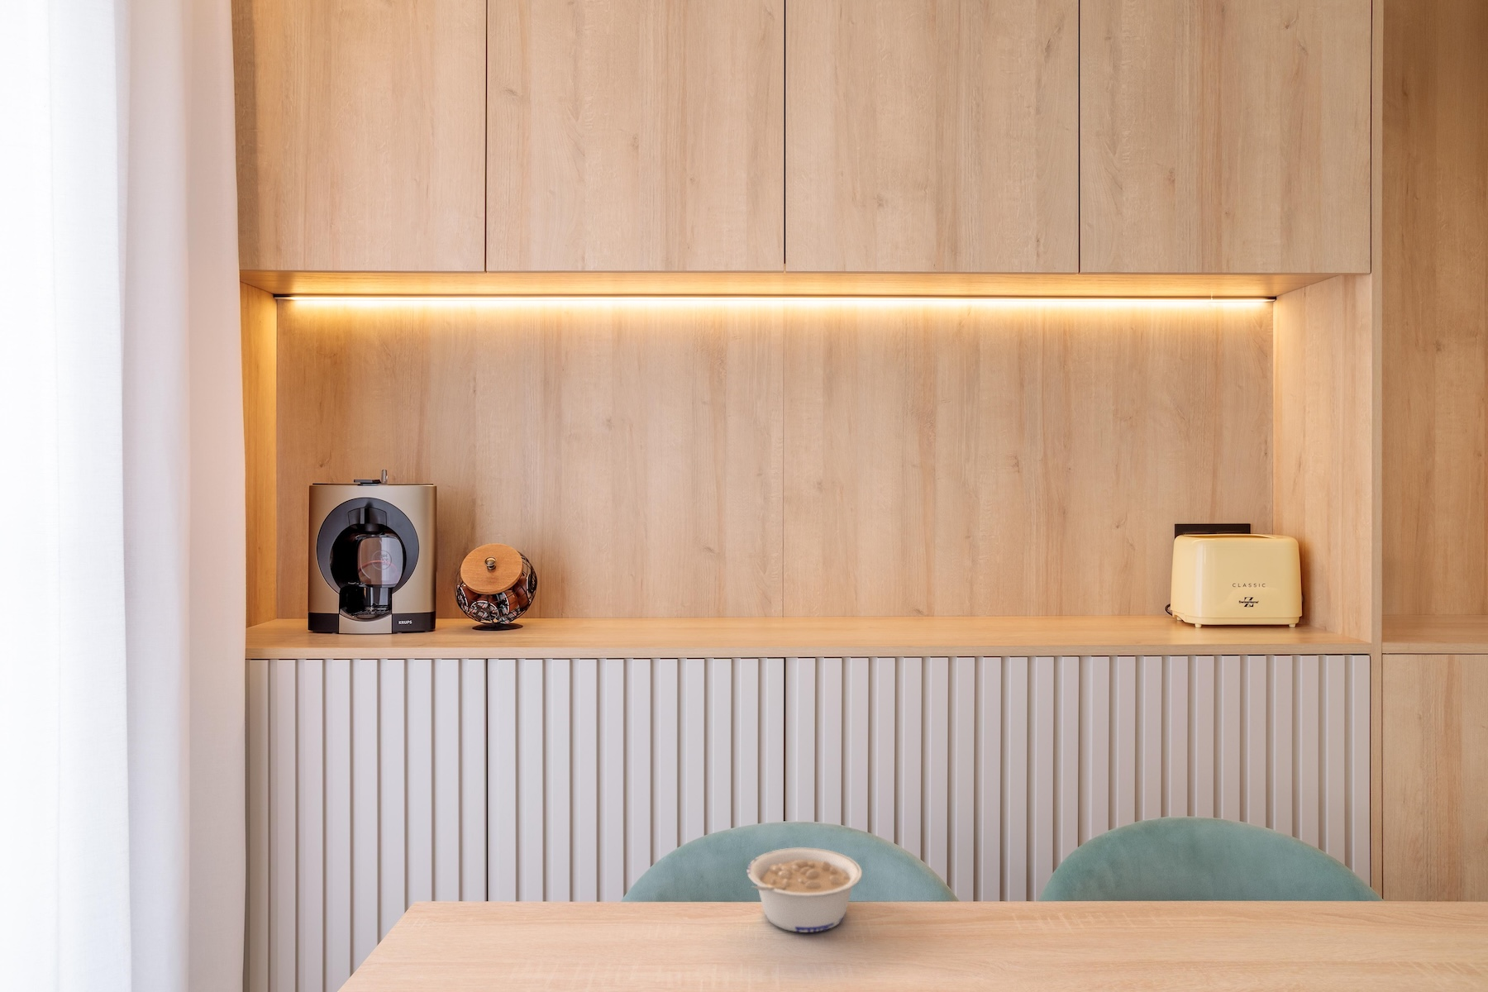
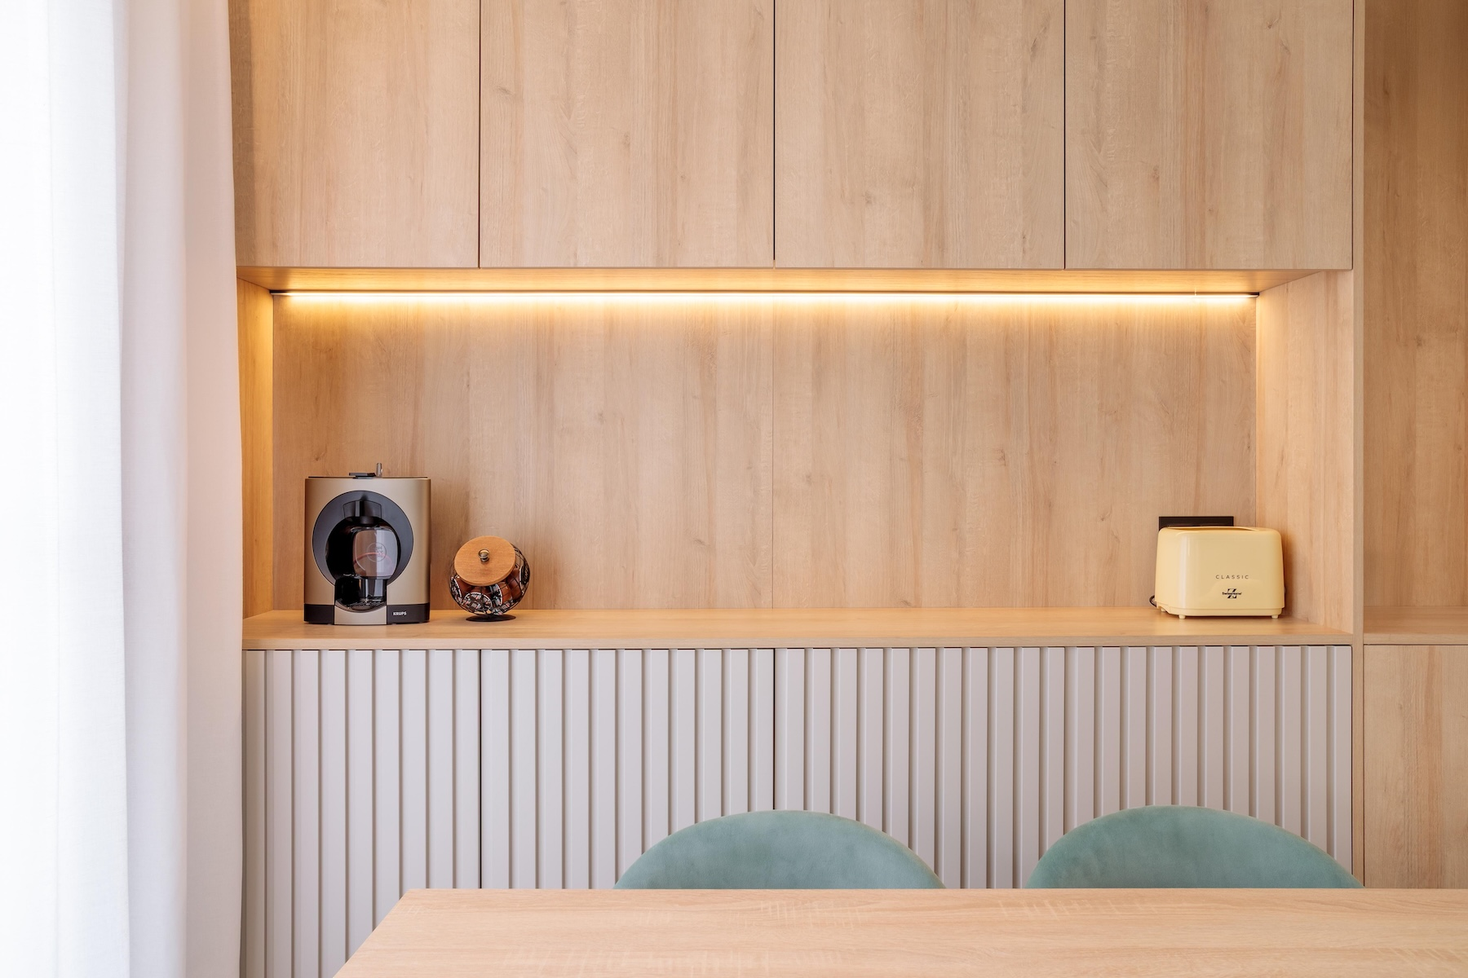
- legume (805, 889)
